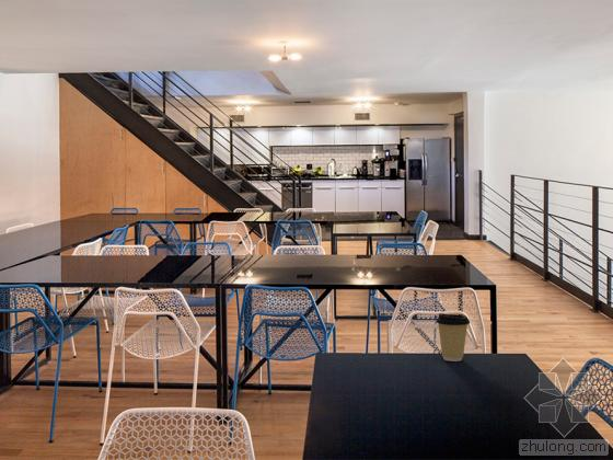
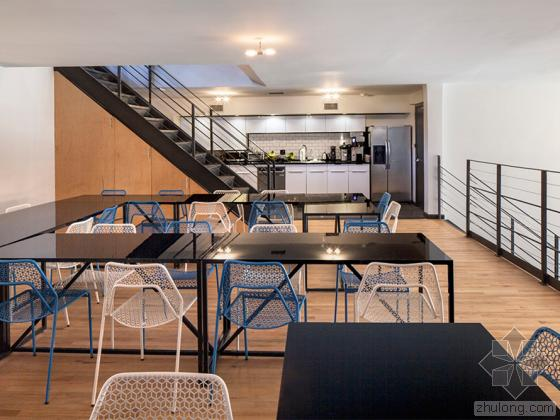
- coffee cup (452, 336)
